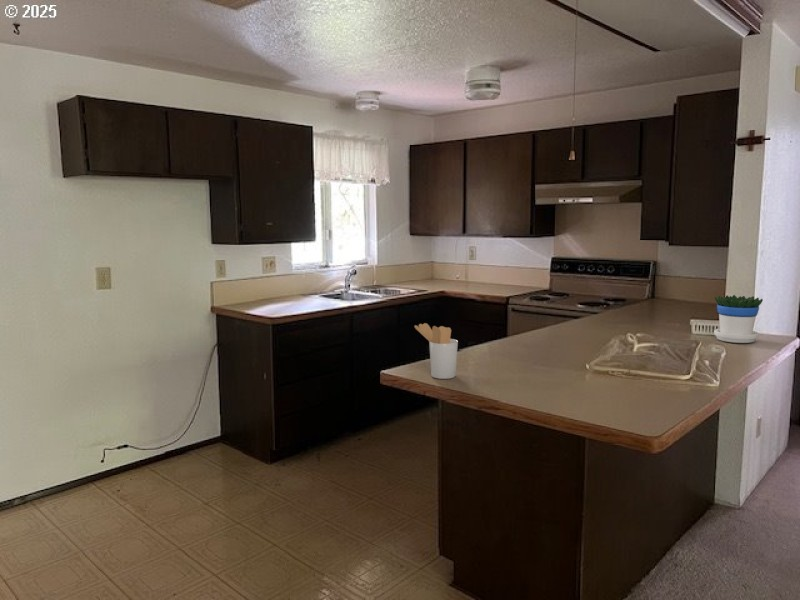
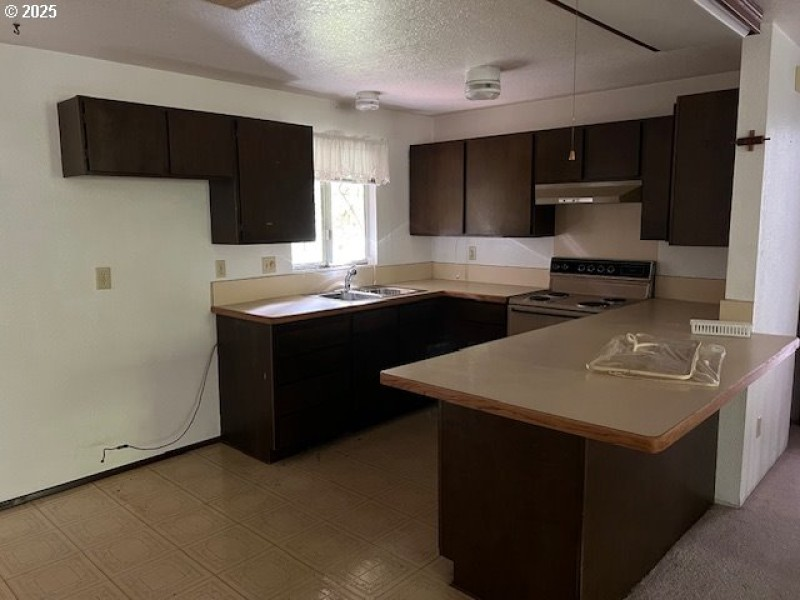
- utensil holder (436, 349)
- flowerpot (736, 319)
